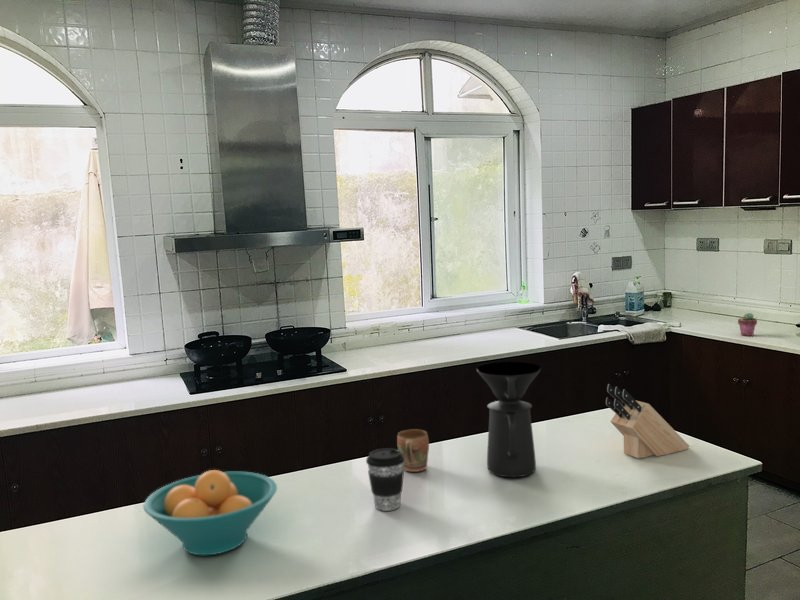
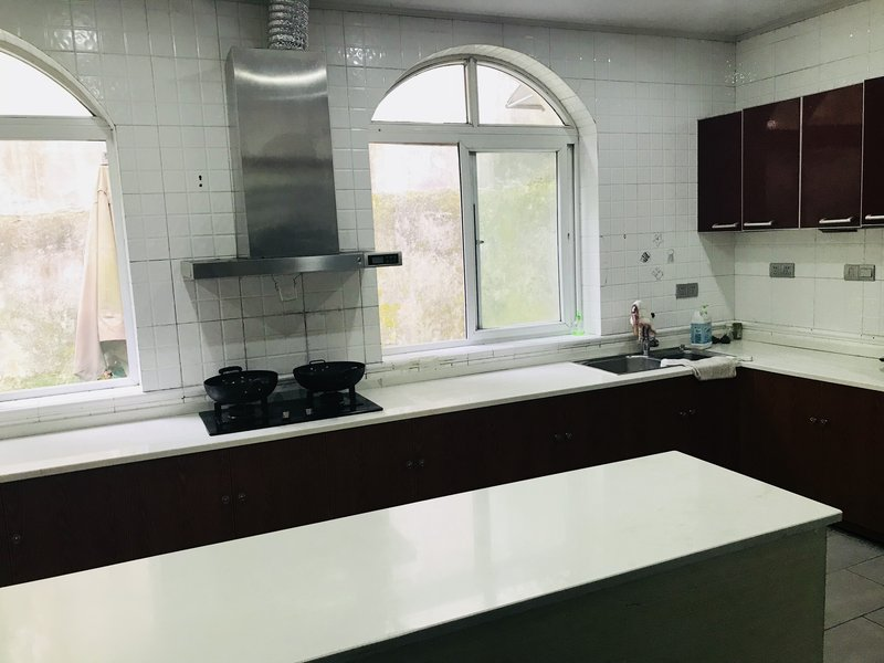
- potted succulent (747, 323)
- coffee cup (386, 479)
- mug (411, 451)
- knife block (645, 417)
- fruit bowl (213, 506)
- coffee maker (509, 418)
